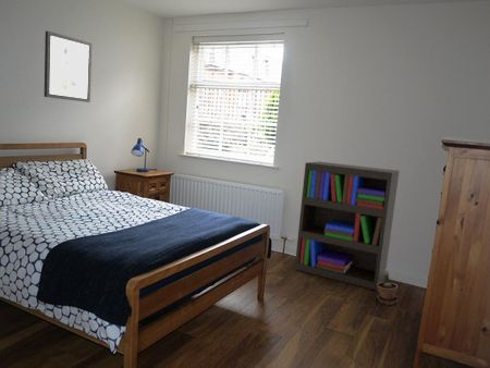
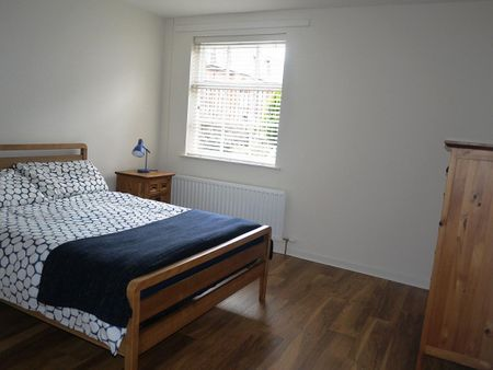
- potted plant (388, 286)
- bookshelf (345, 221)
- wall art (69, 69)
